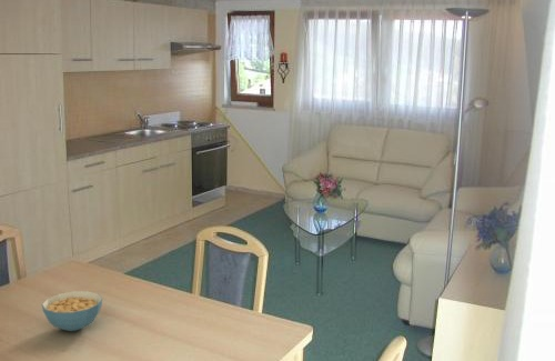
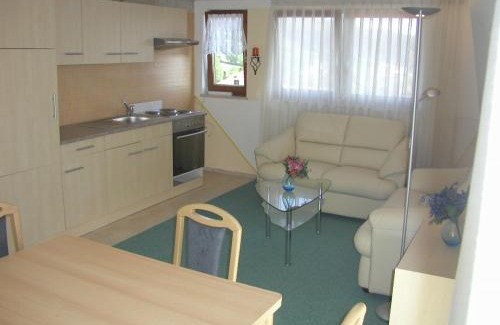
- cereal bowl (72, 314)
